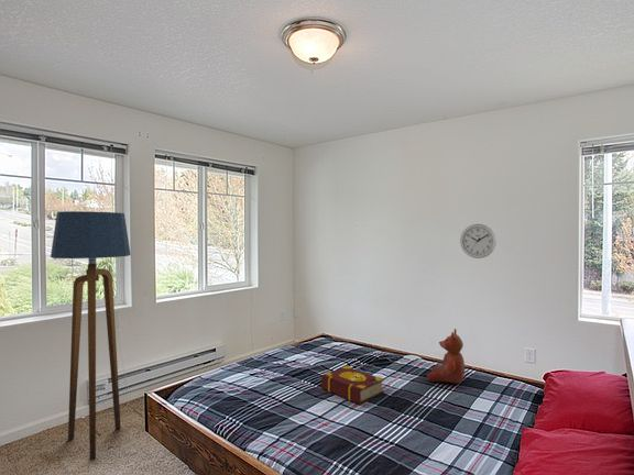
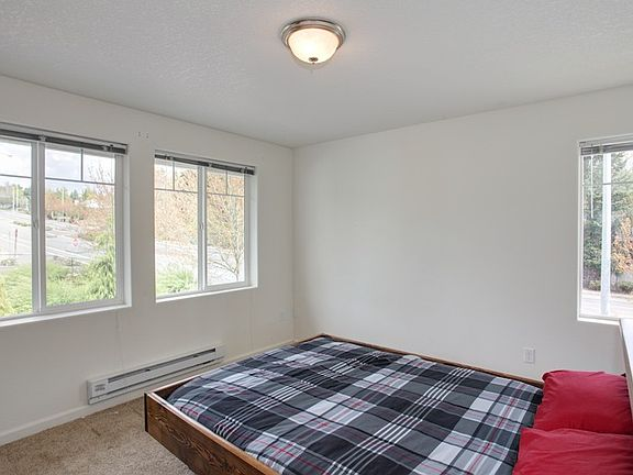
- book (352, 384)
- floor lamp (92, 329)
- wall clock (477, 241)
- stuffed bear (446, 354)
